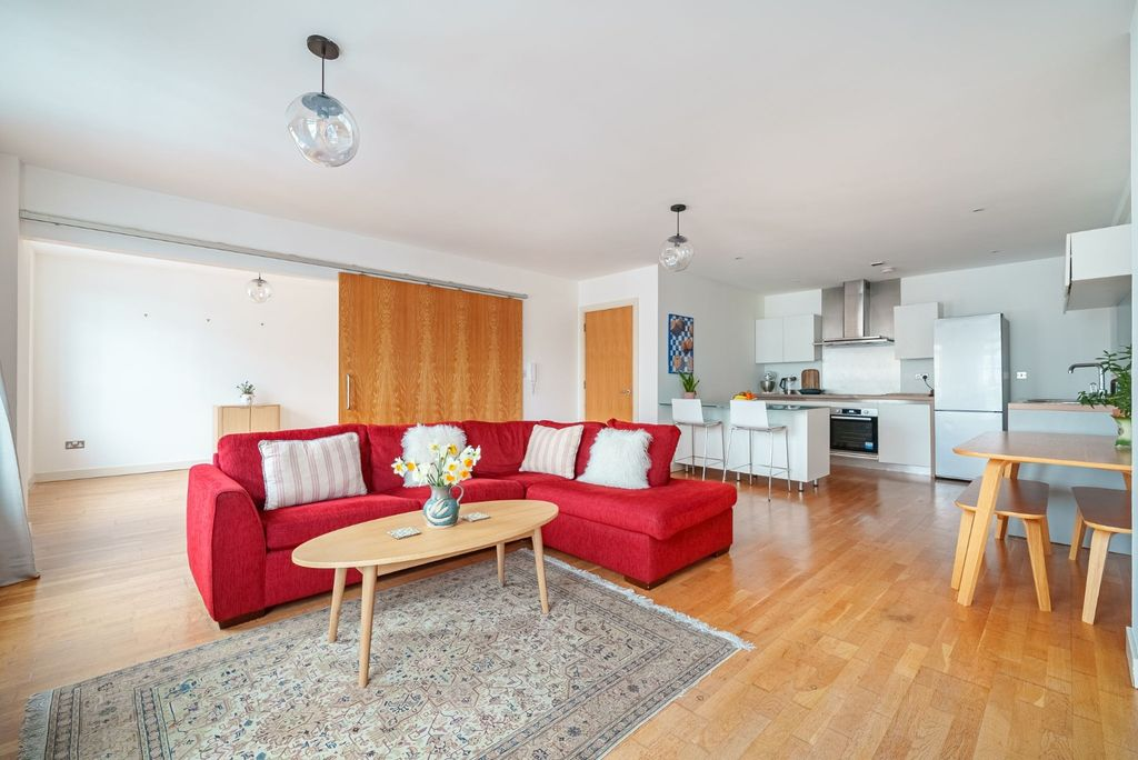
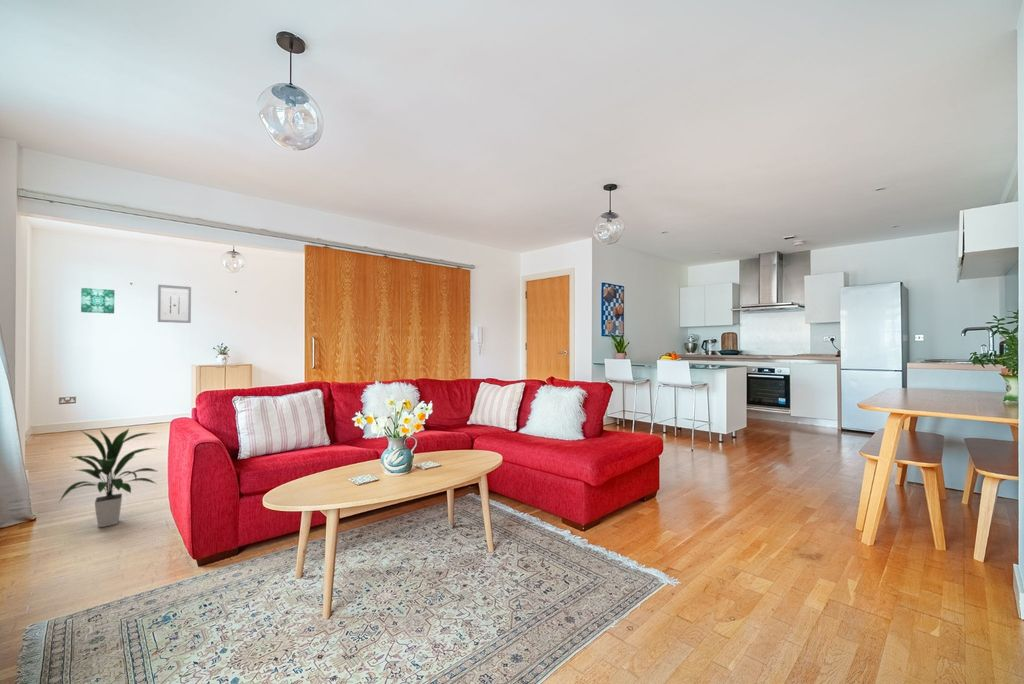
+ indoor plant (111, 474)
+ wall art (98, 300)
+ wall art (174, 304)
